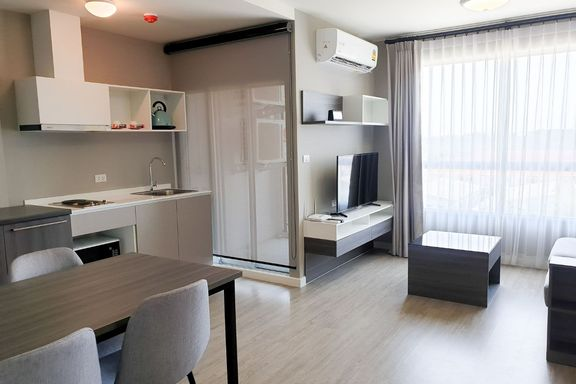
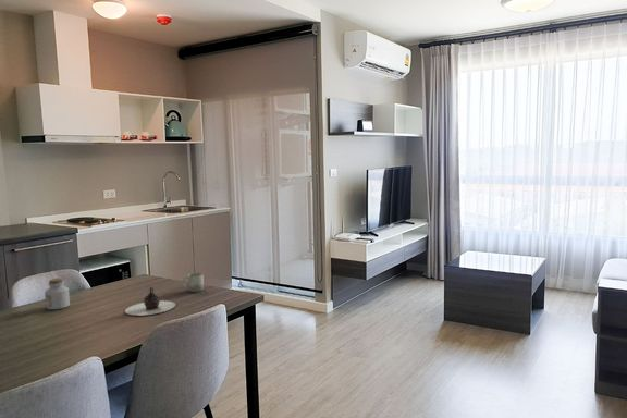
+ jar (57, 293)
+ cup (193, 282)
+ teapot (149, 297)
